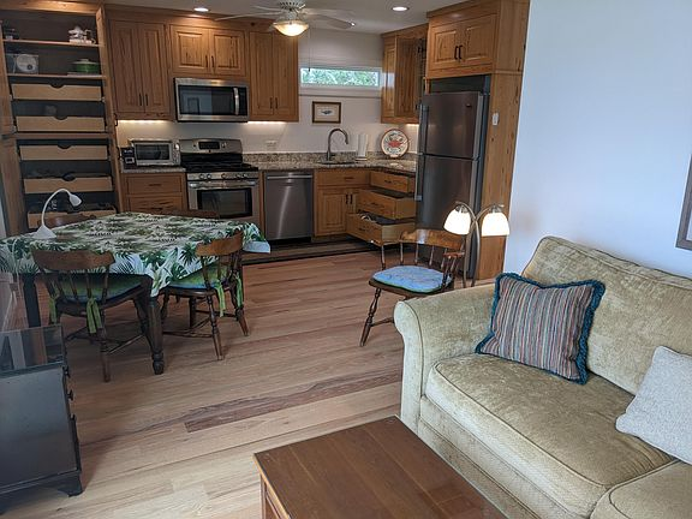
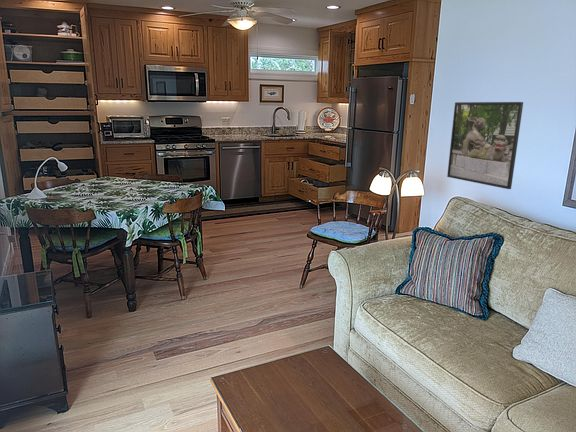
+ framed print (481, 143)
